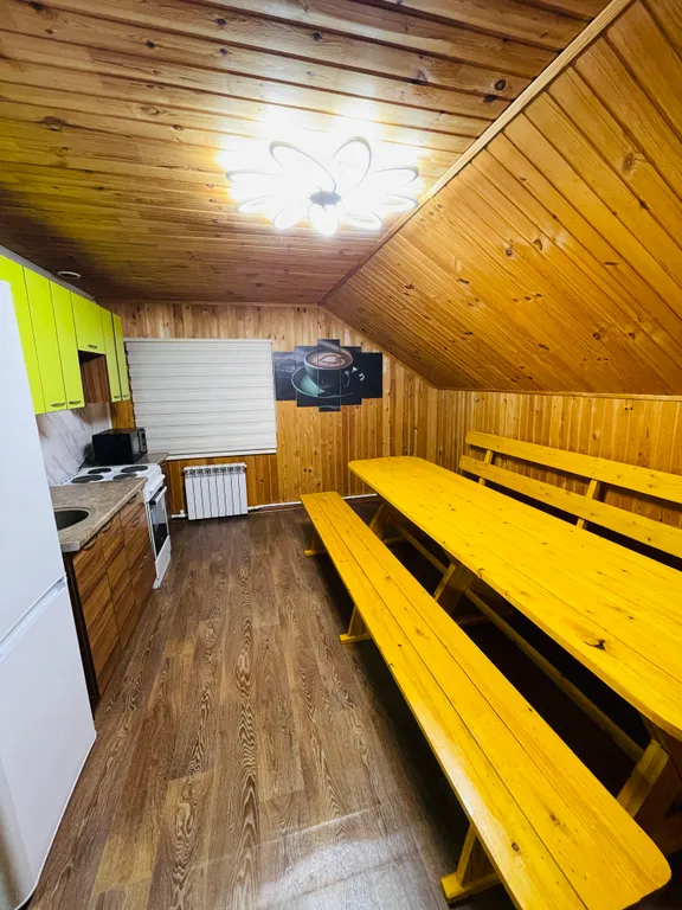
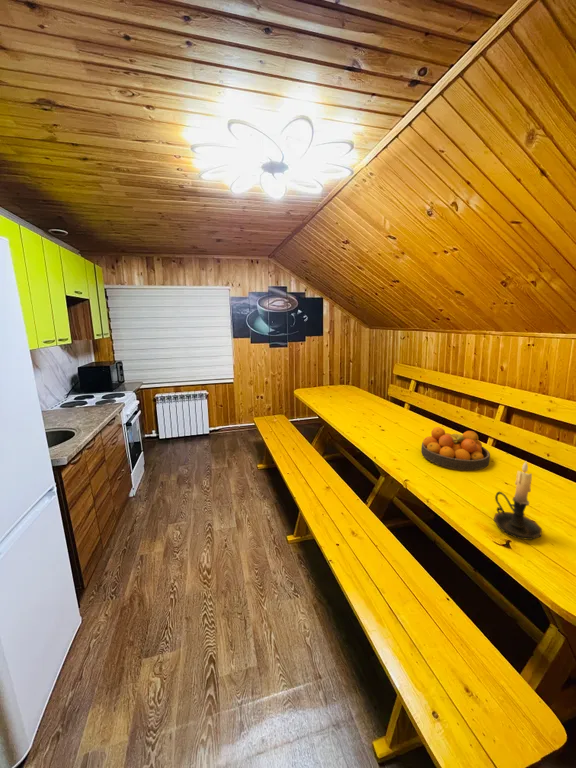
+ candle holder (516, 492)
+ fruit bowl (454, 444)
